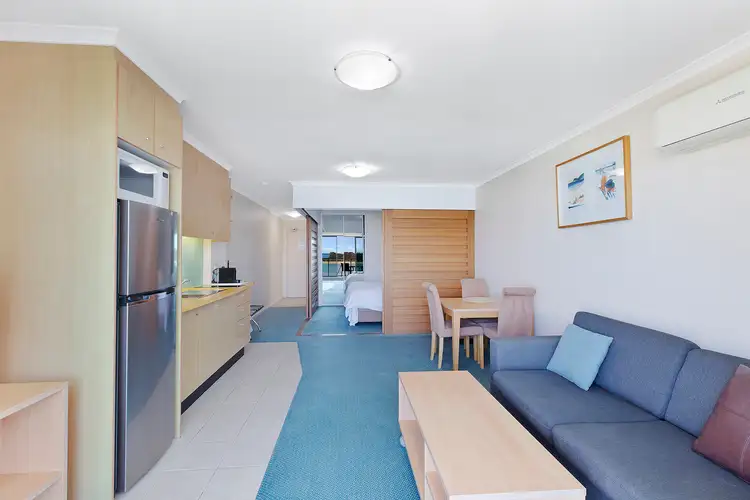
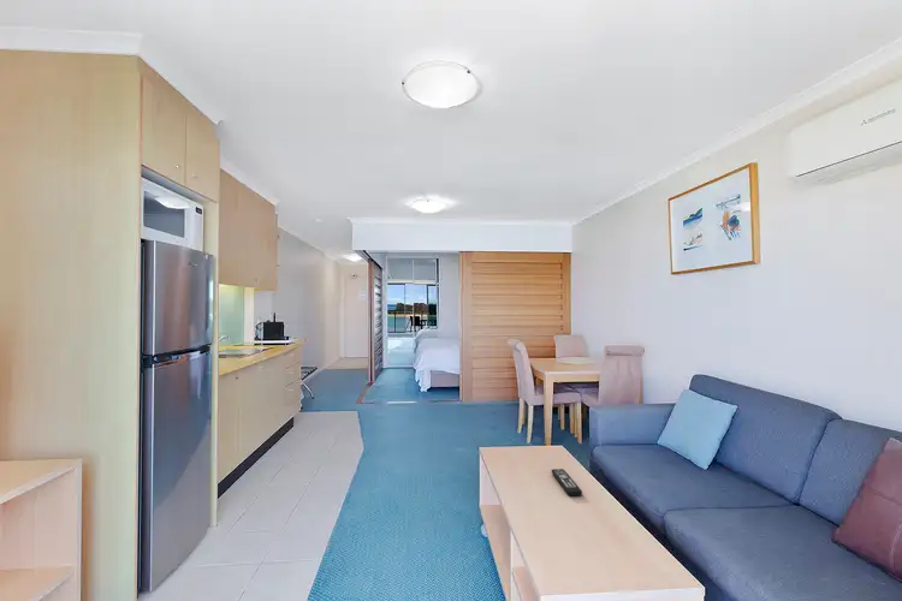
+ remote control (565, 481)
